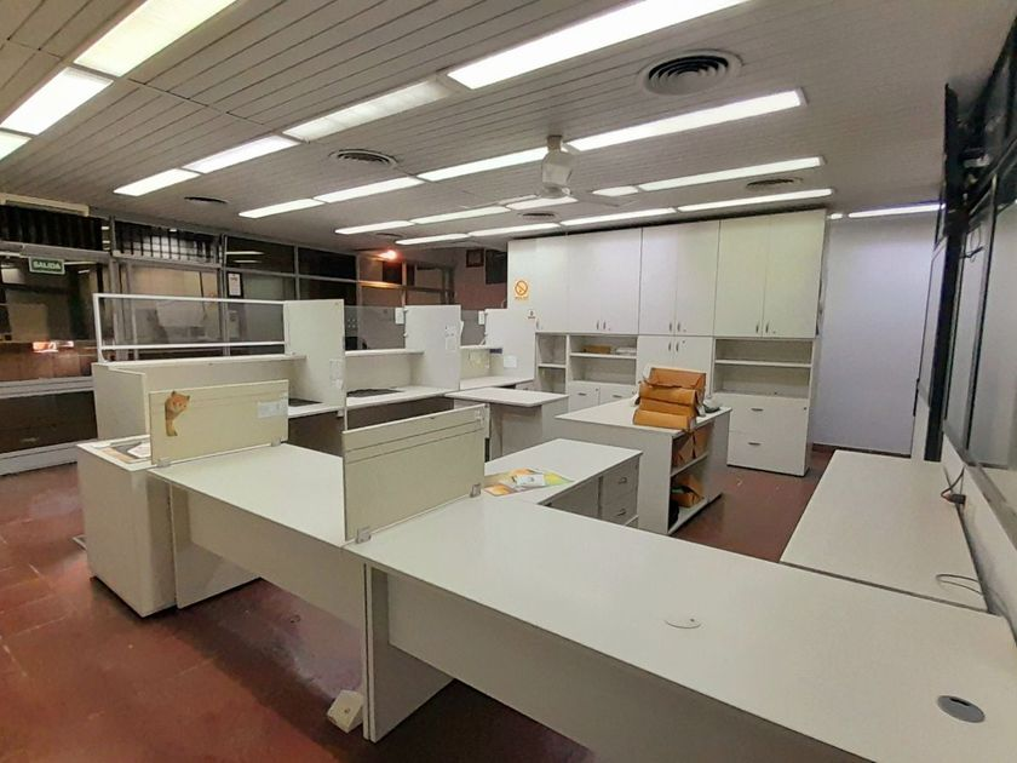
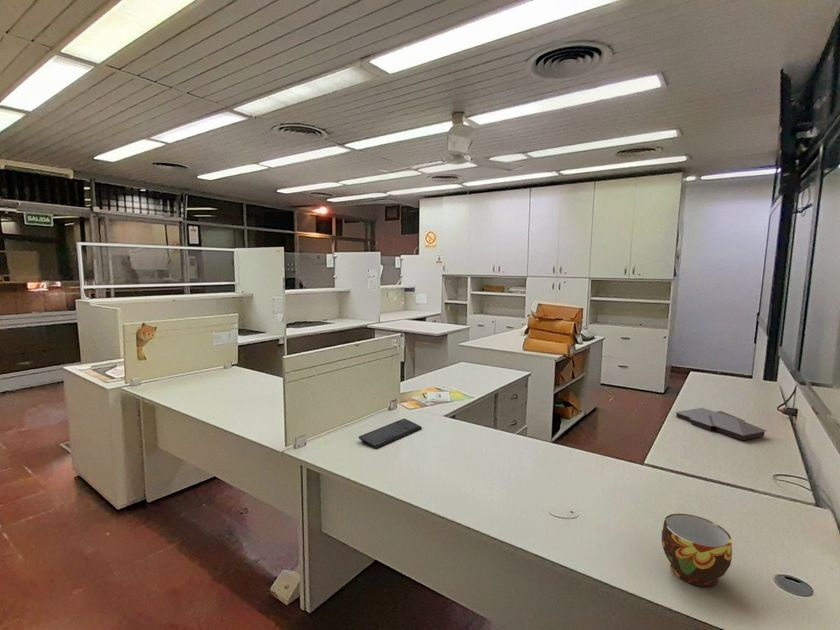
+ papers (720, 419)
+ cup (692, 548)
+ keyboard (391, 432)
